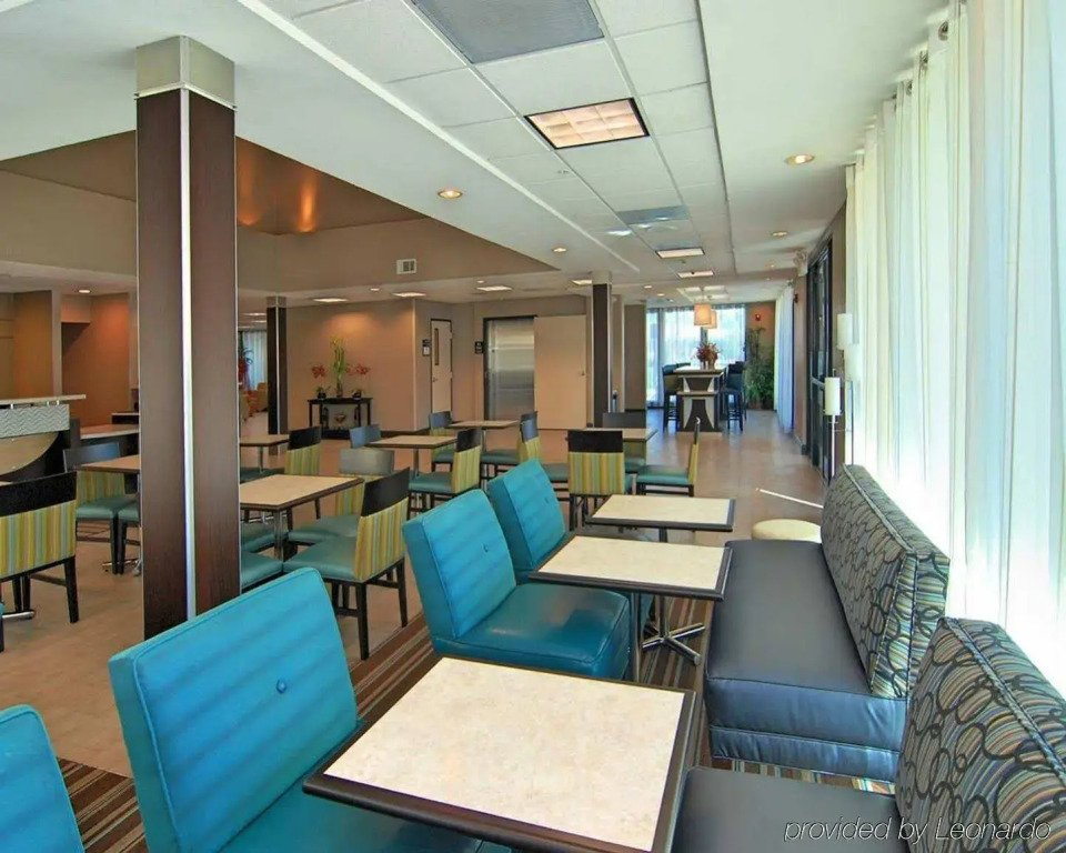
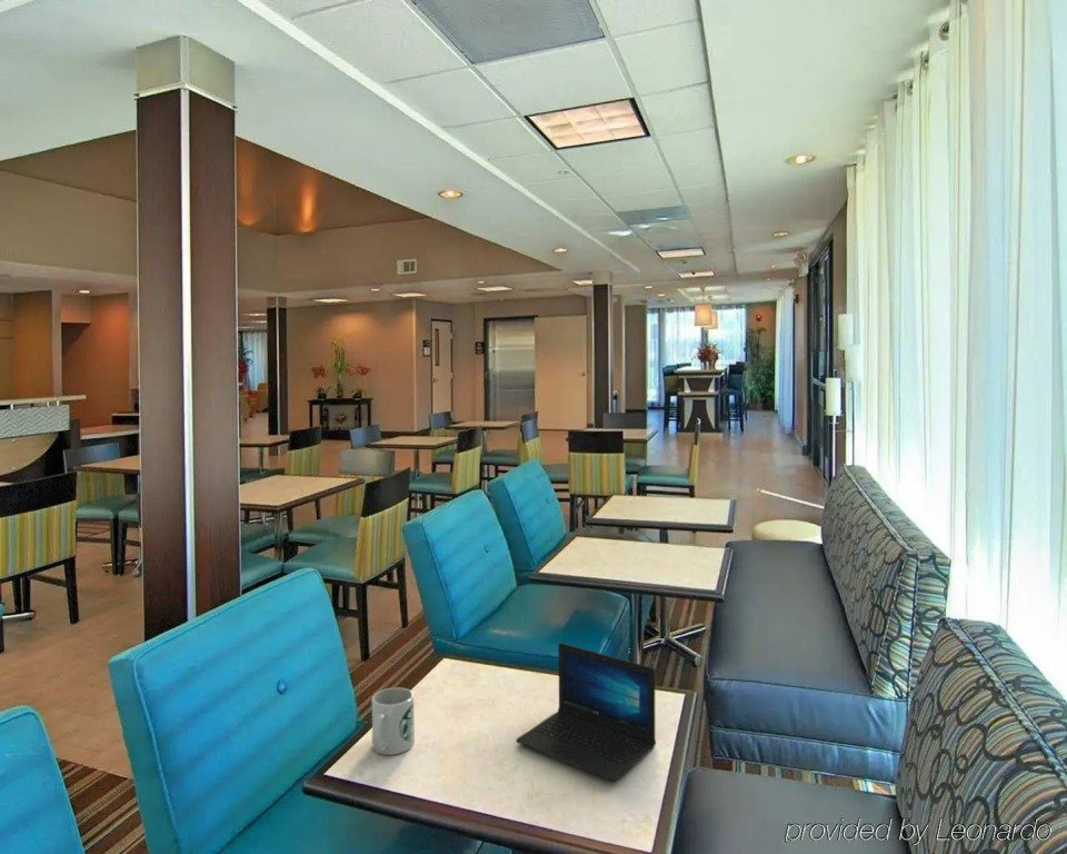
+ laptop (585, 705)
+ mug (389, 724)
